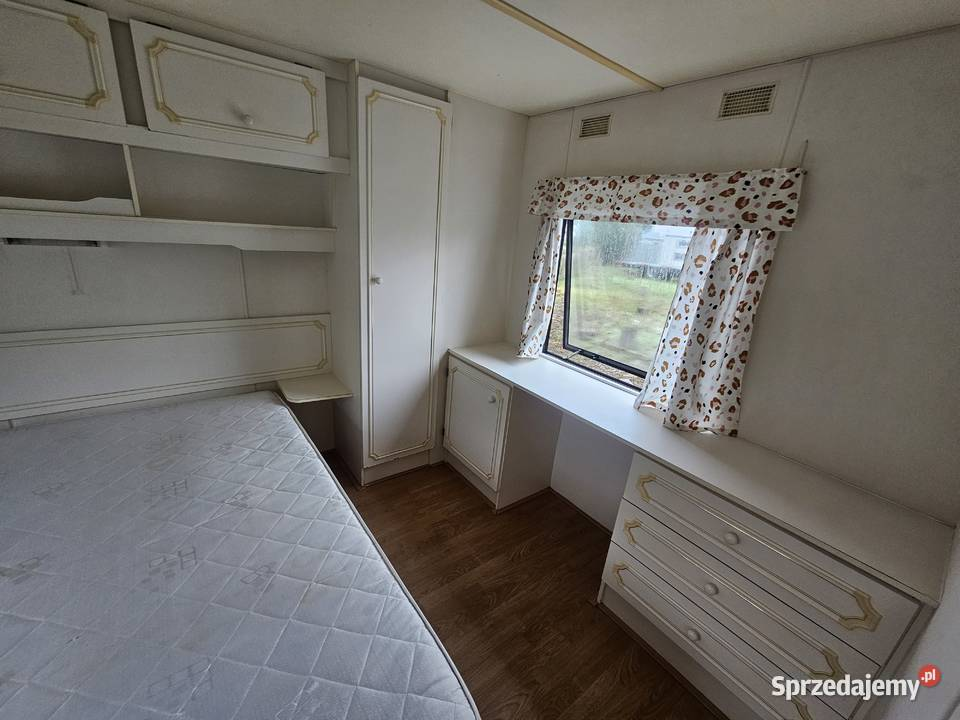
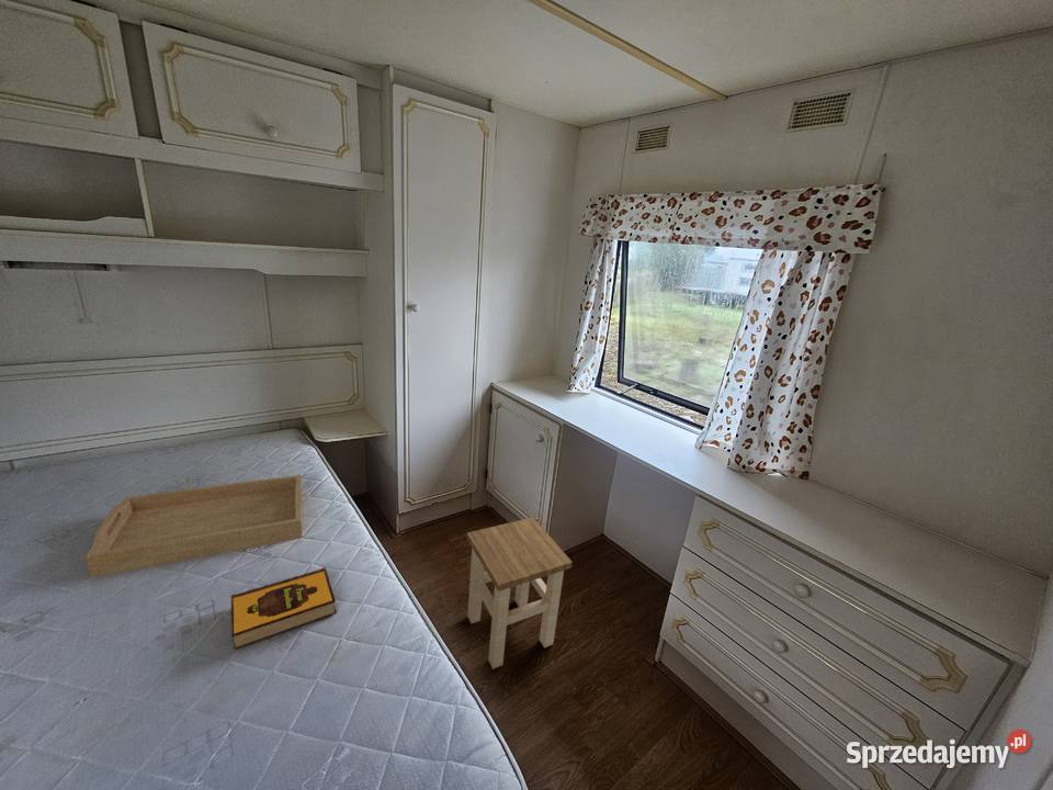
+ stool (516, 589)
+ hardback book (284, 602)
+ serving tray (213, 515)
